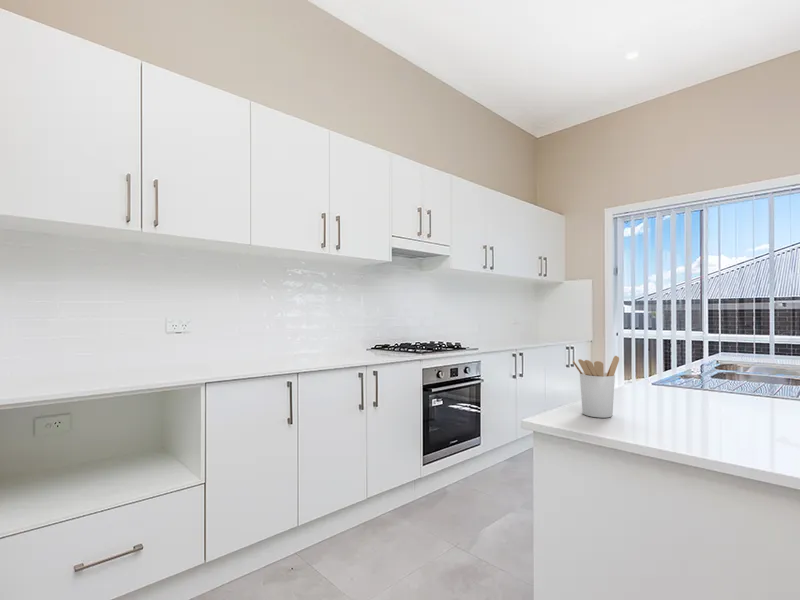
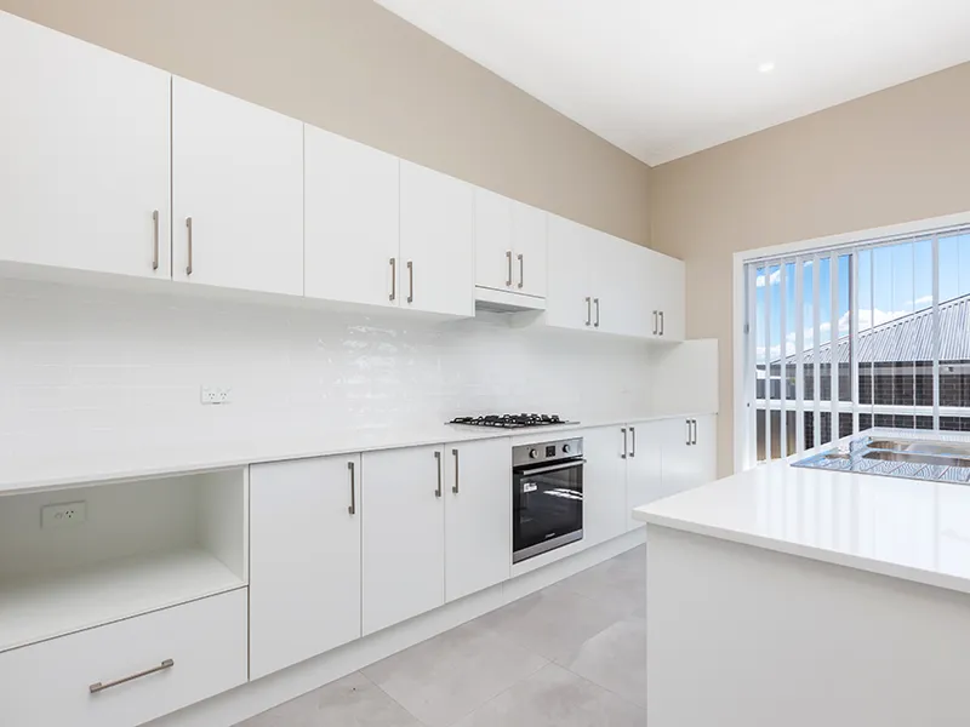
- utensil holder (595, 385)
